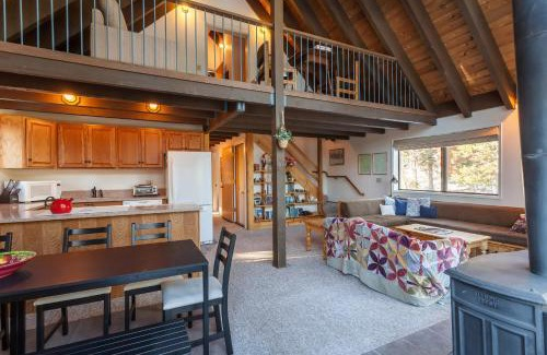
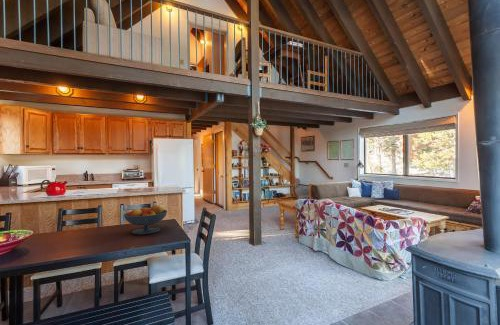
+ fruit bowl (146, 218)
